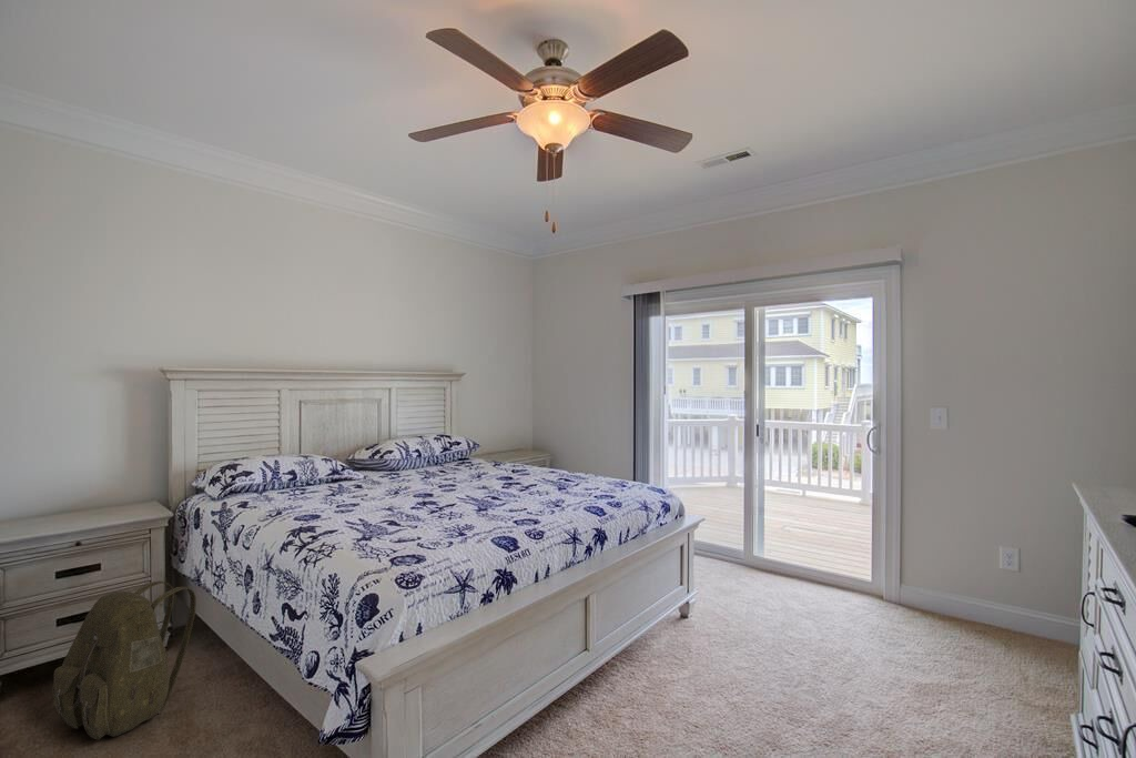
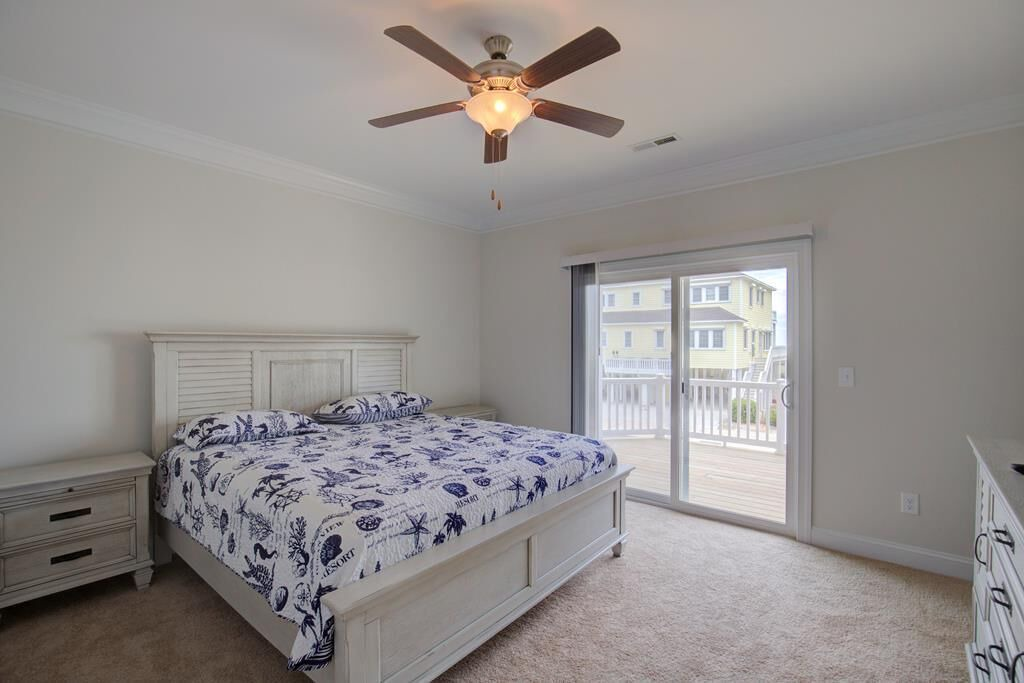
- backpack (130, 651)
